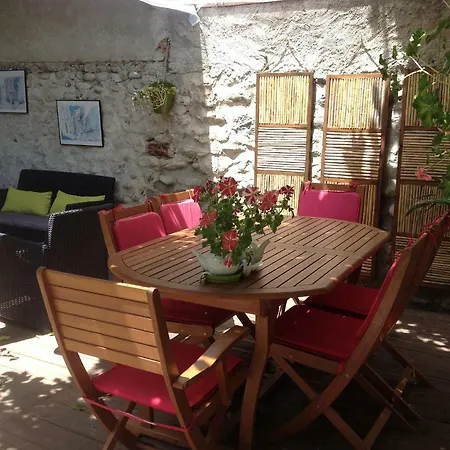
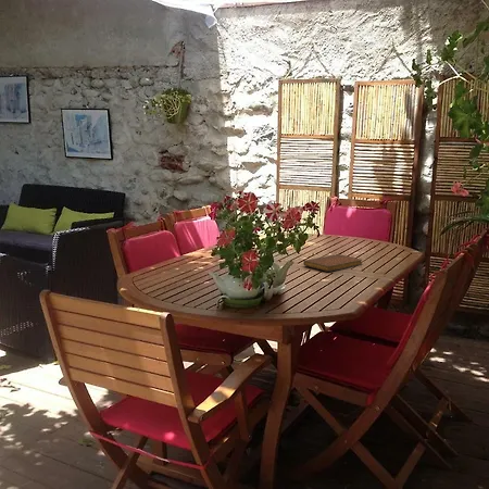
+ notebook (333, 262)
